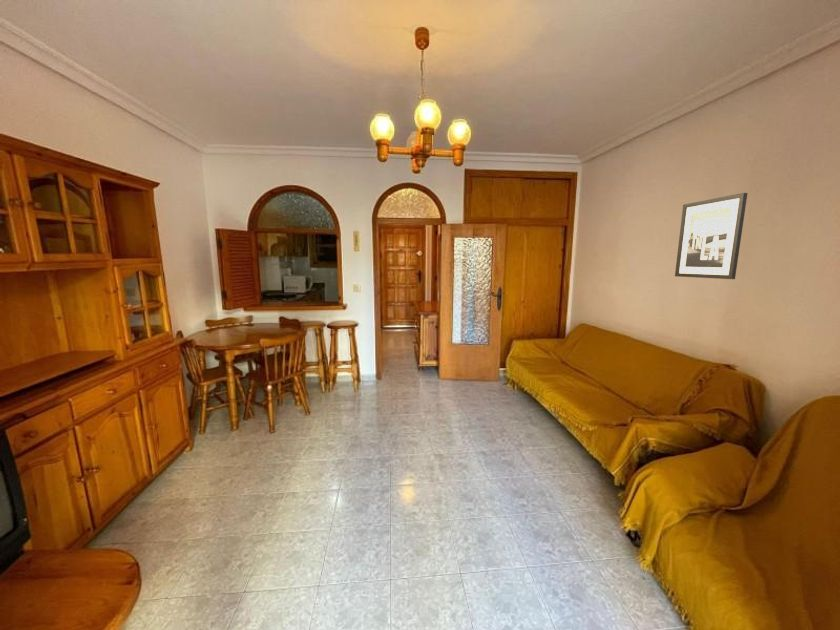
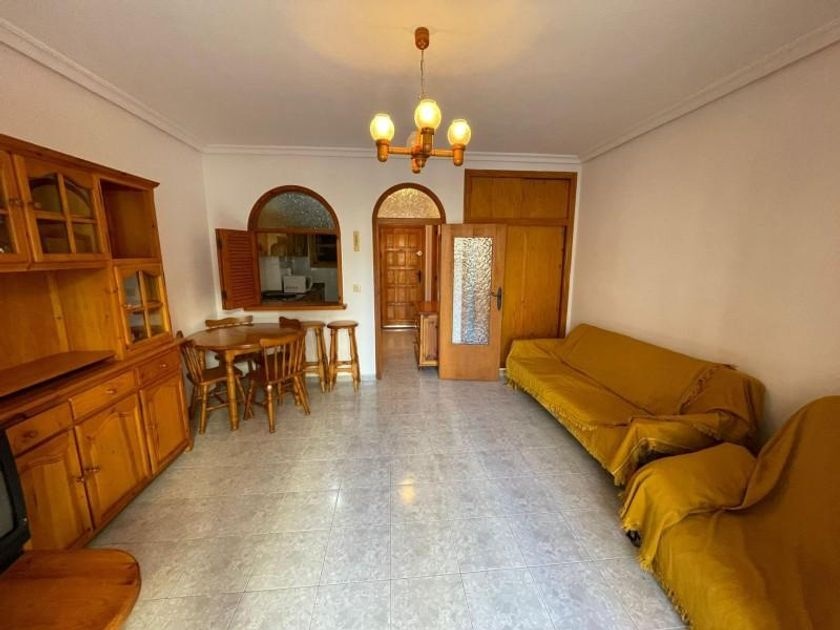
- wall art (707, 239)
